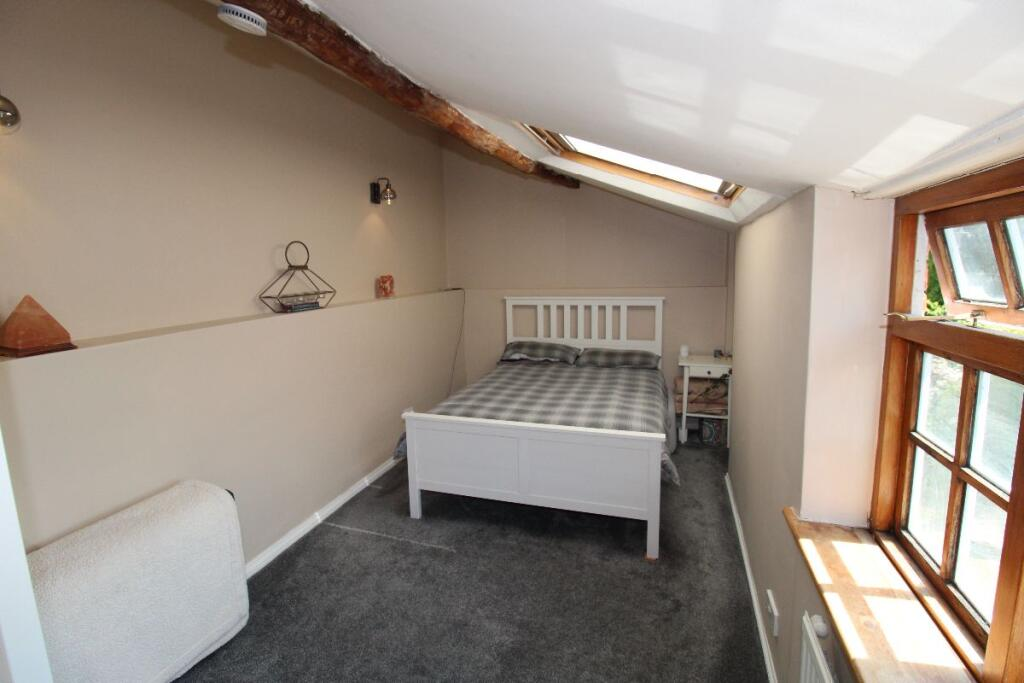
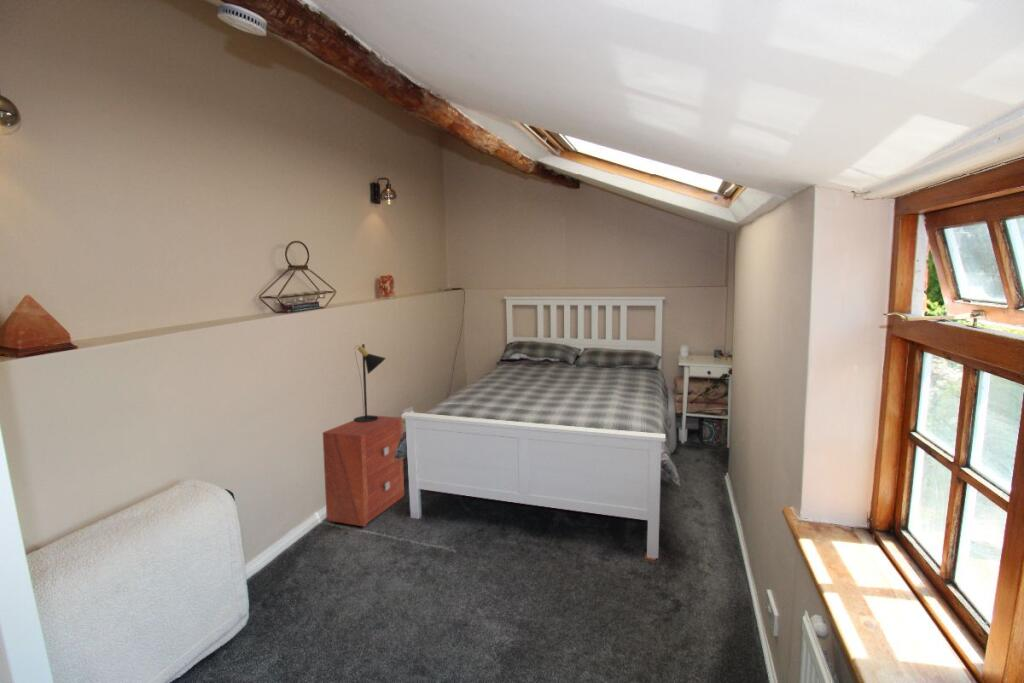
+ table lamp (365, 381)
+ nightstand (367, 466)
